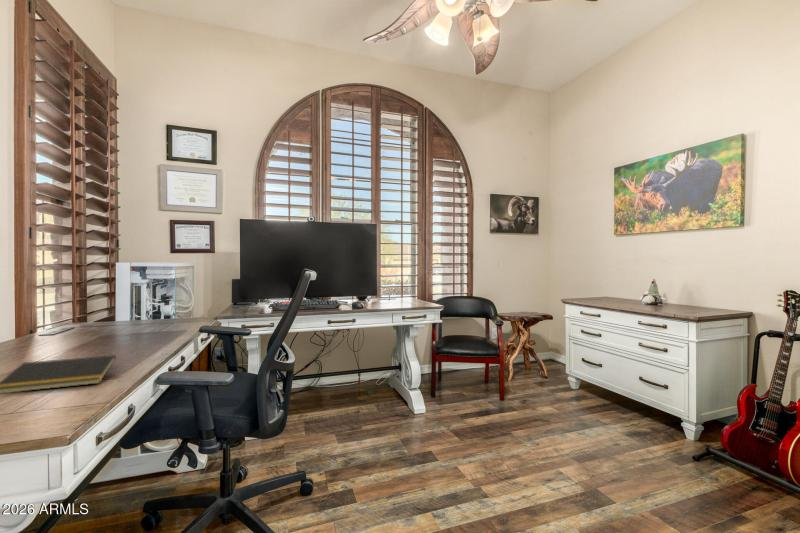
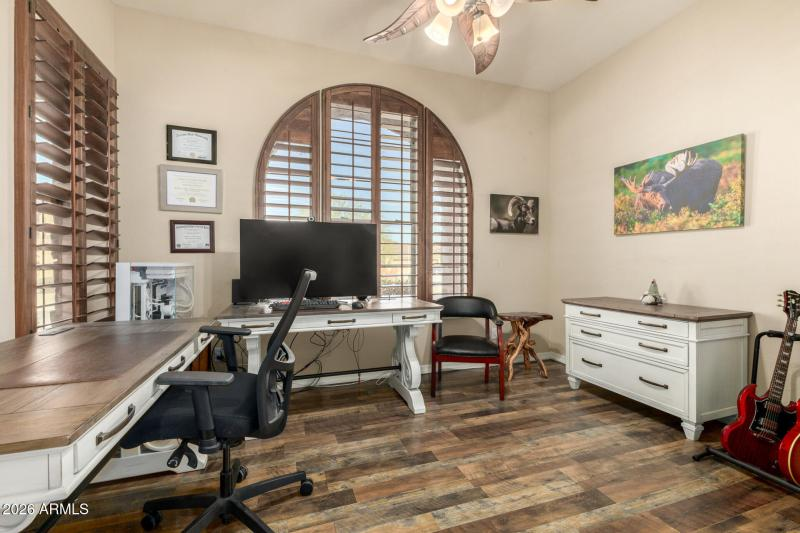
- notepad (60, 372)
